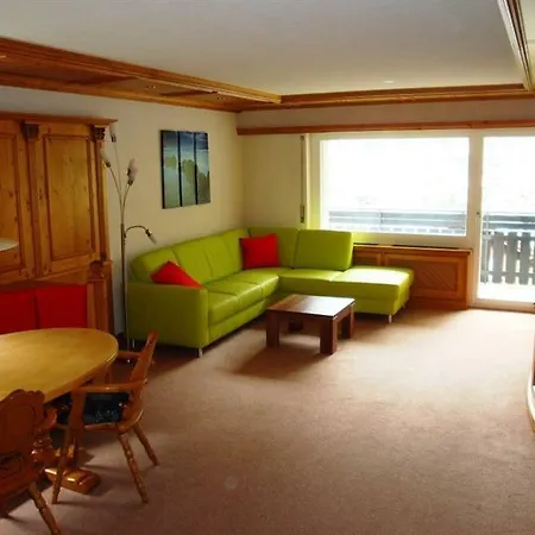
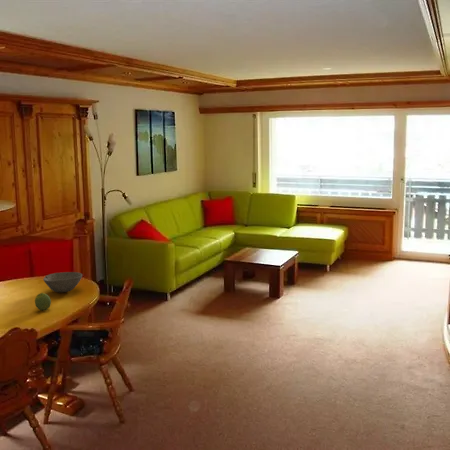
+ bowl (63, 283)
+ fruit (42, 301)
